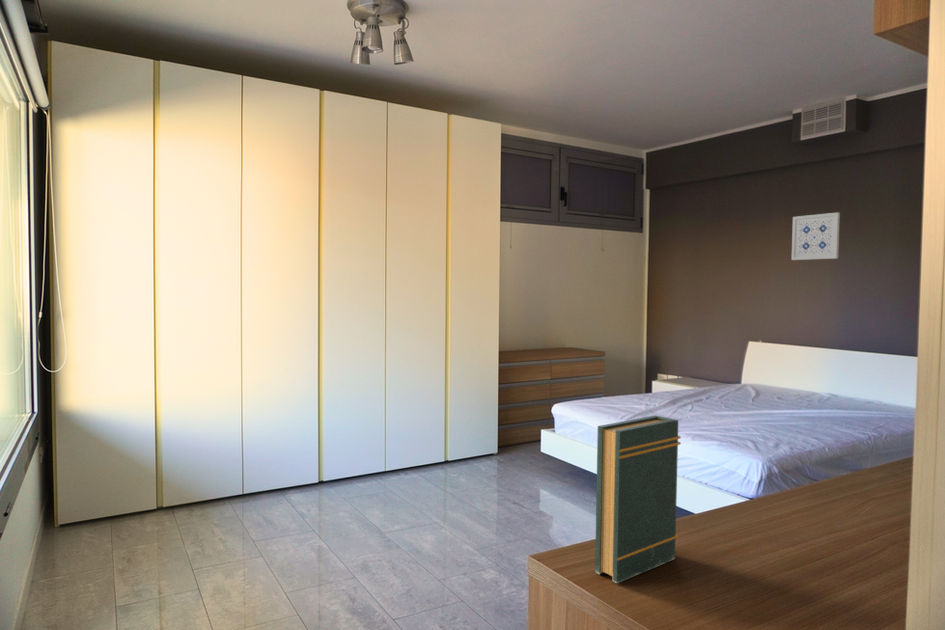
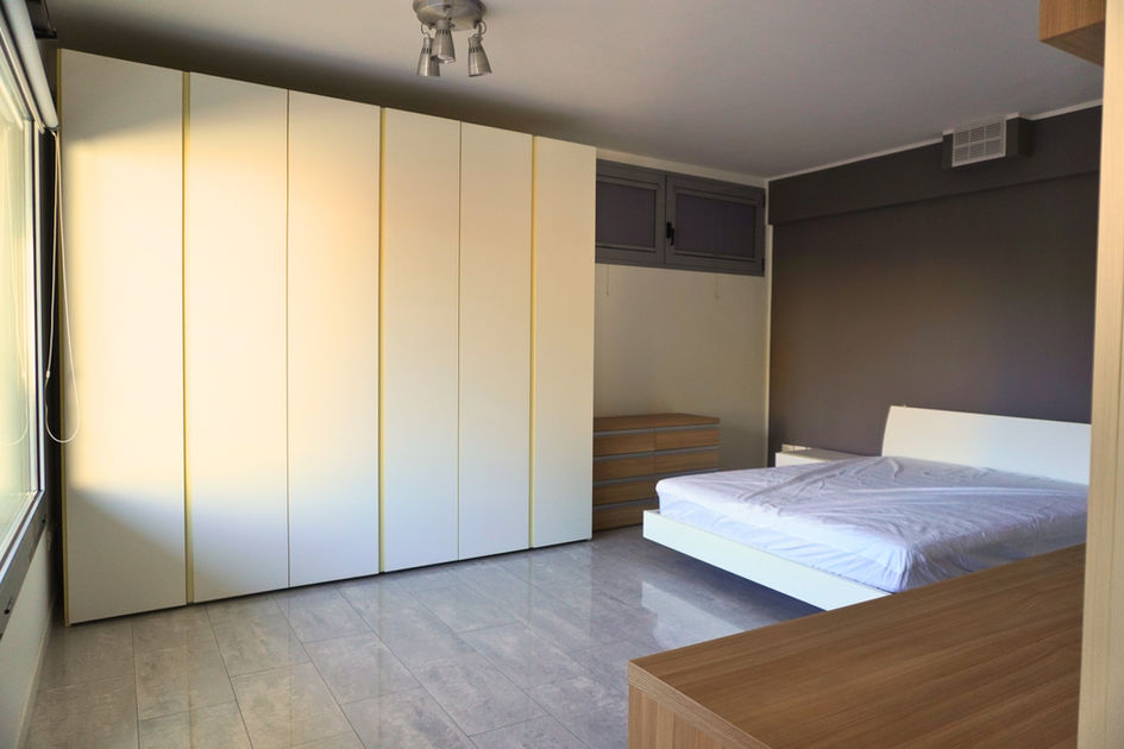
- wall art (814, 237)
- book (639, 494)
